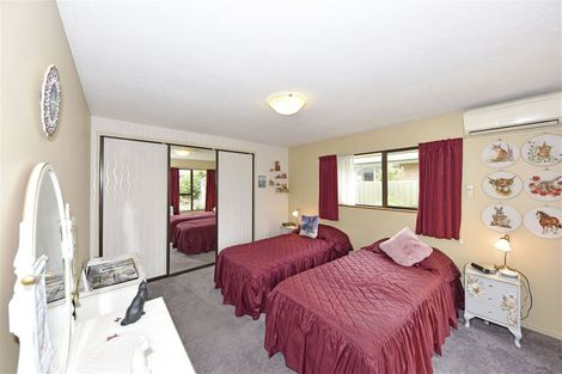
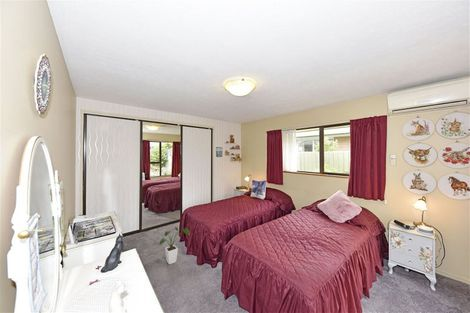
+ house plant (172, 245)
